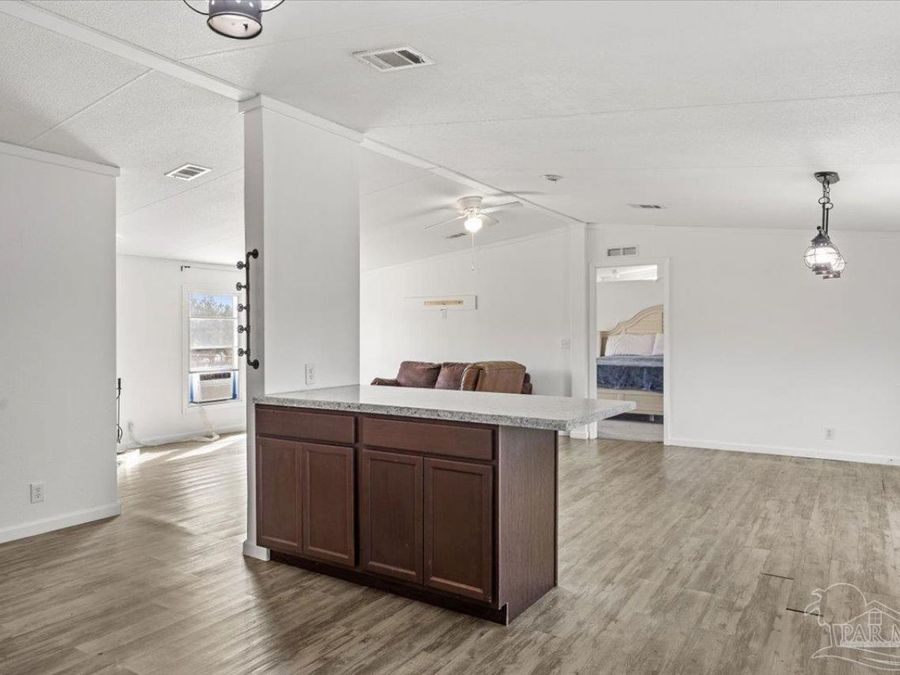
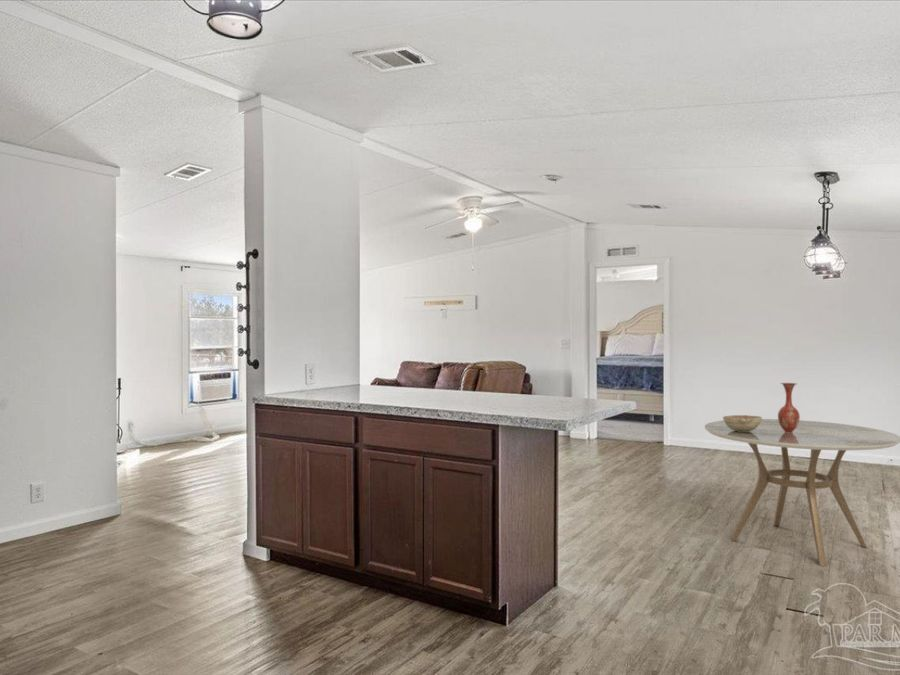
+ decorative bowl (742, 423)
+ vase (788, 407)
+ dining table (796, 487)
